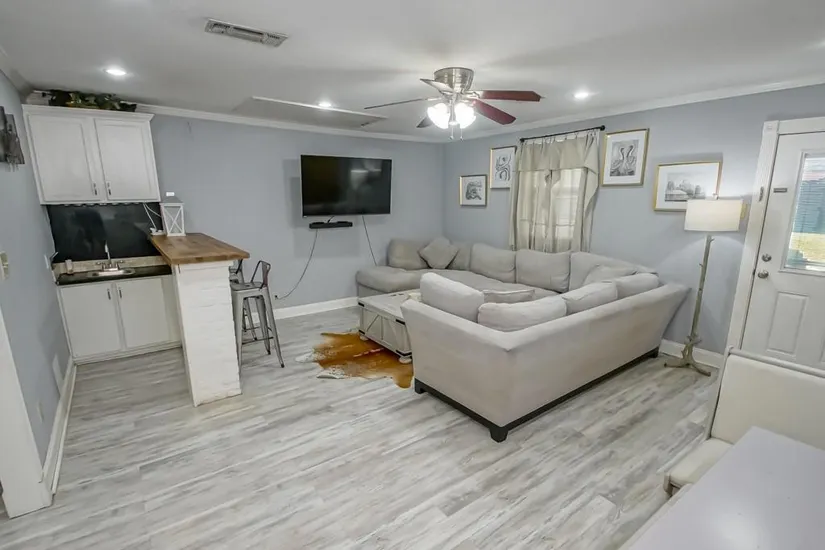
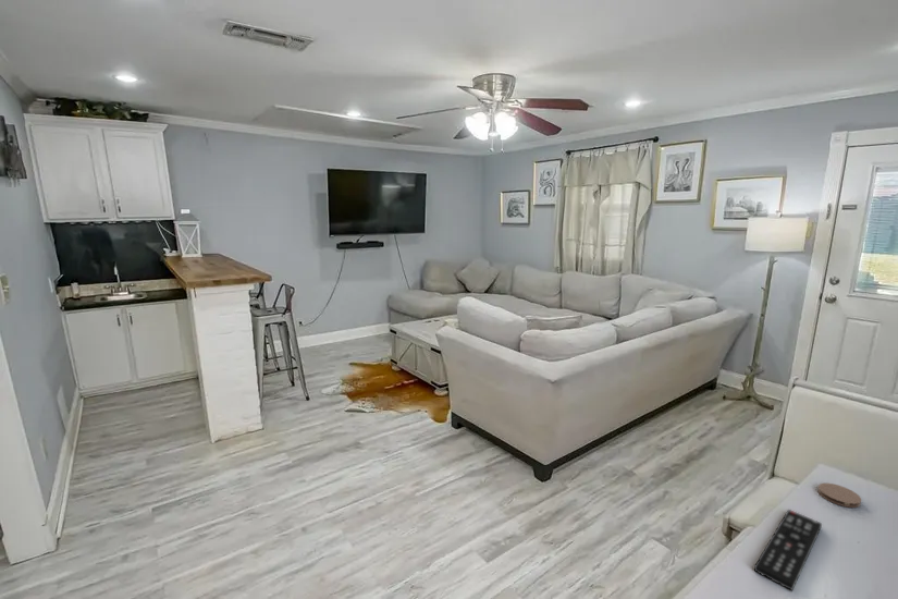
+ remote control (790, 545)
+ coaster (838, 494)
